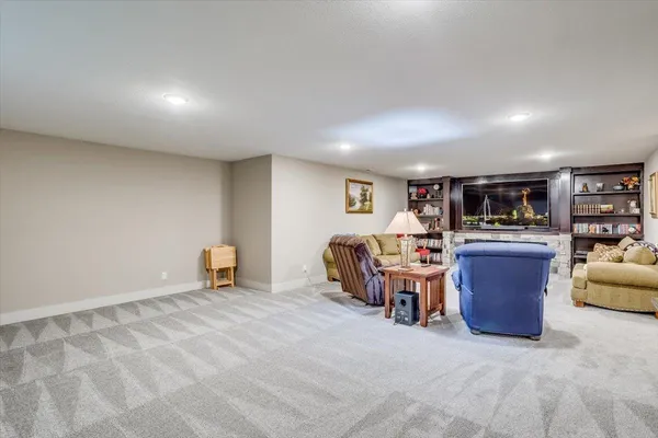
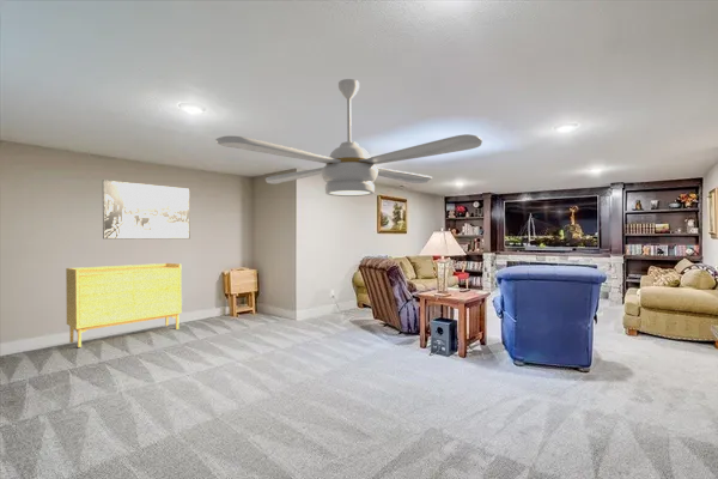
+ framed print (150, 211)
+ ceiling fan (348, 138)
+ sideboard (127, 301)
